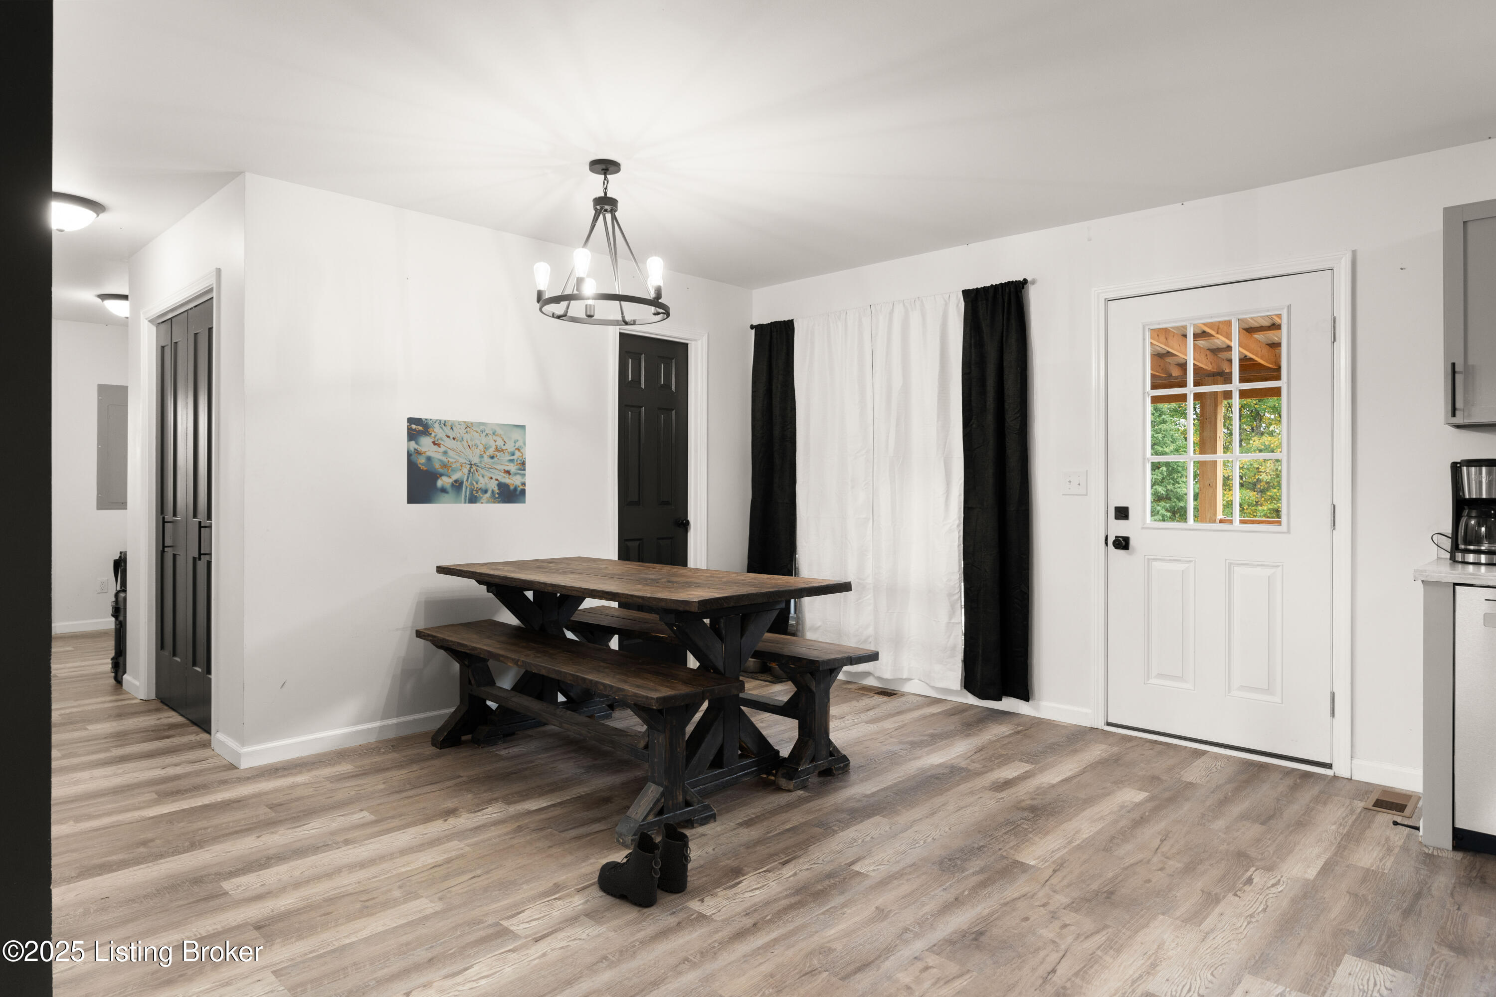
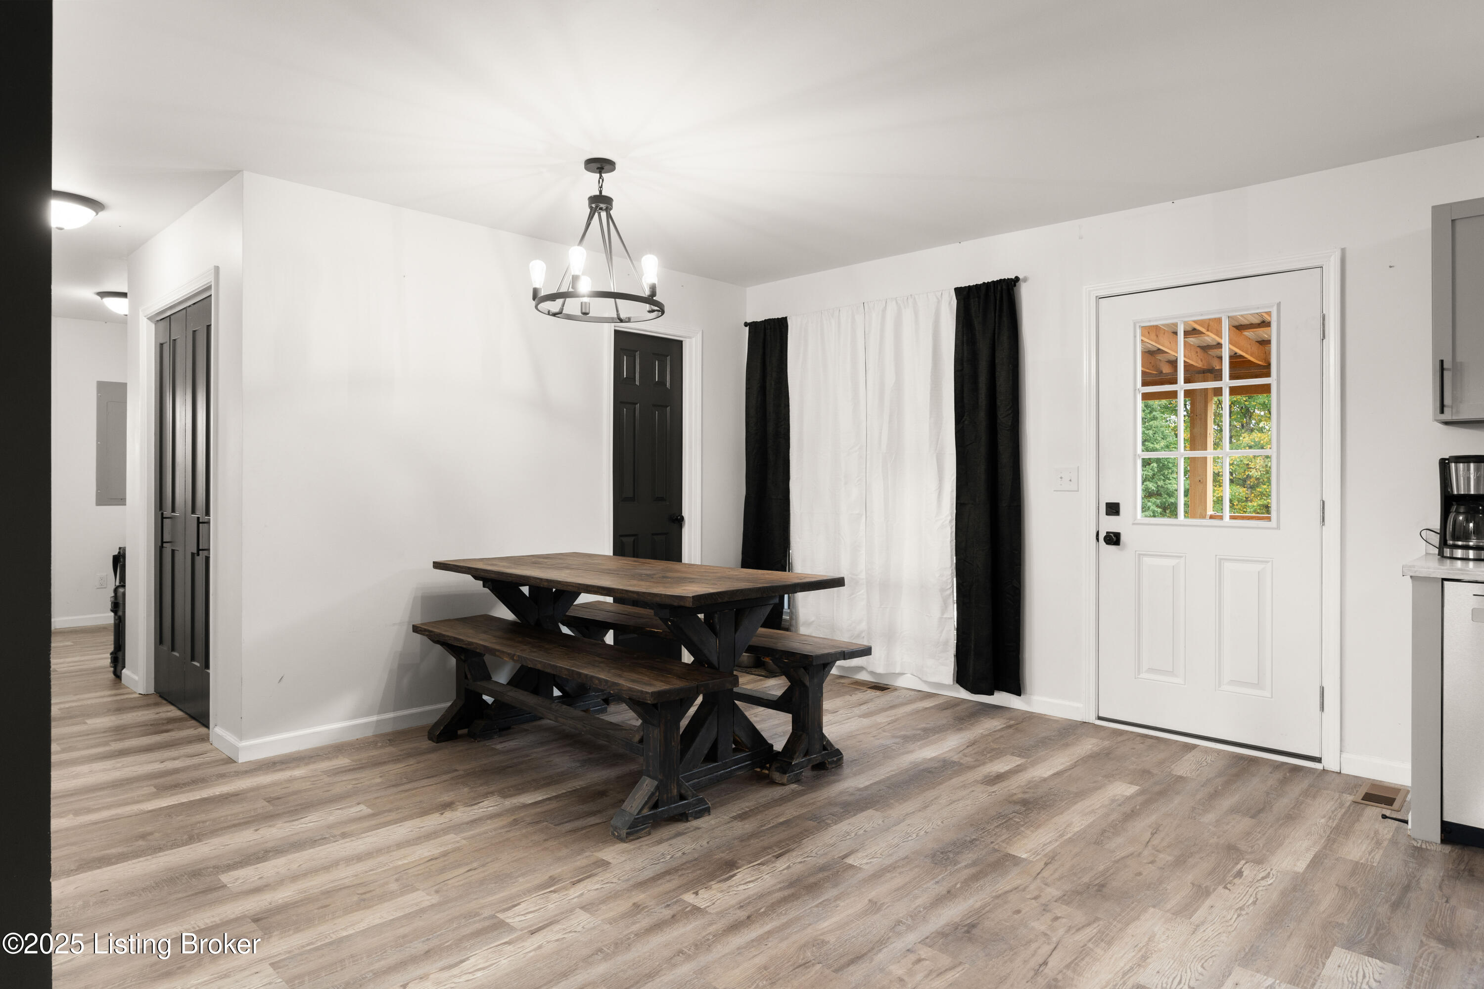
- wall art (469, 463)
- boots (643, 855)
